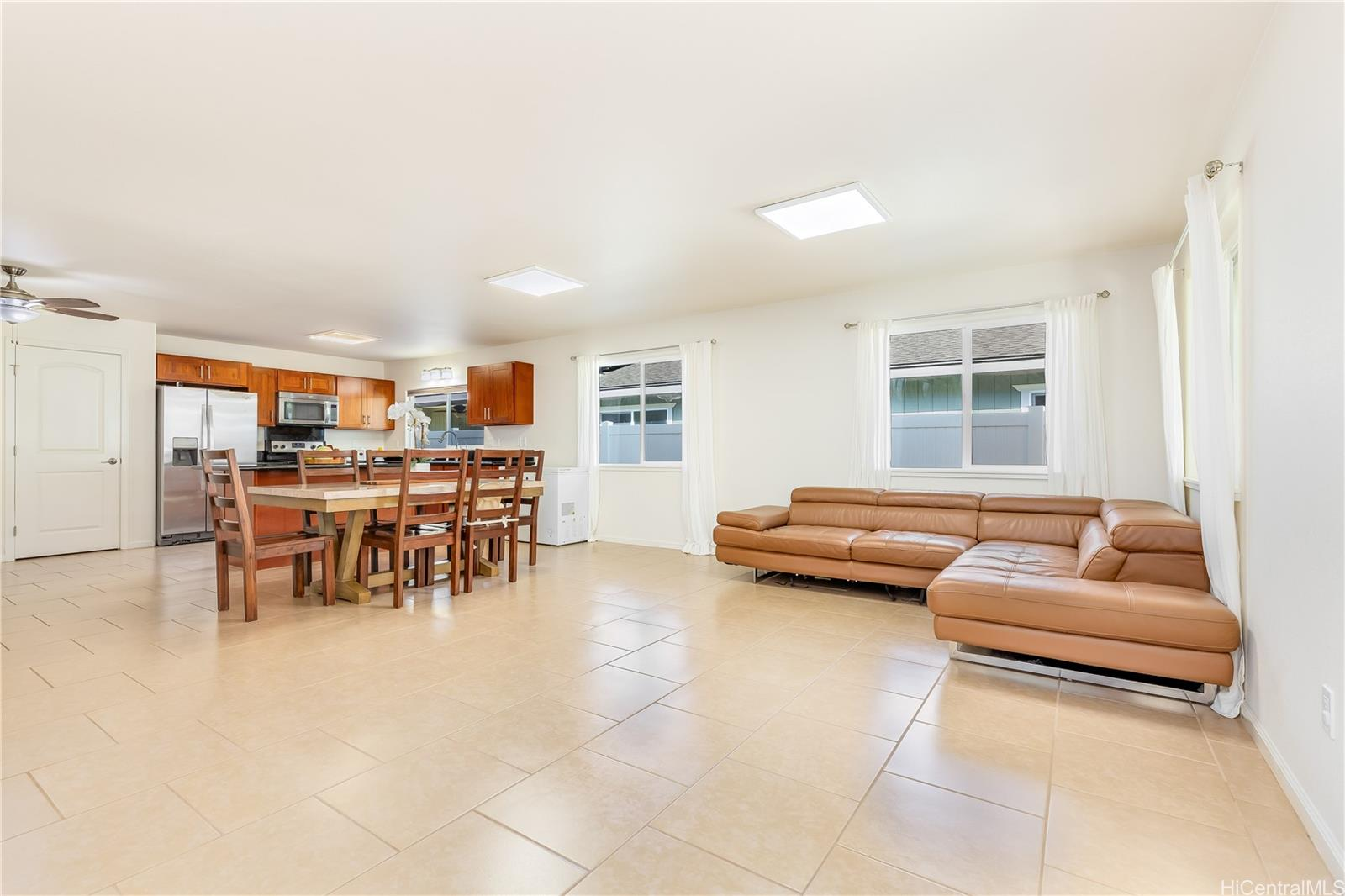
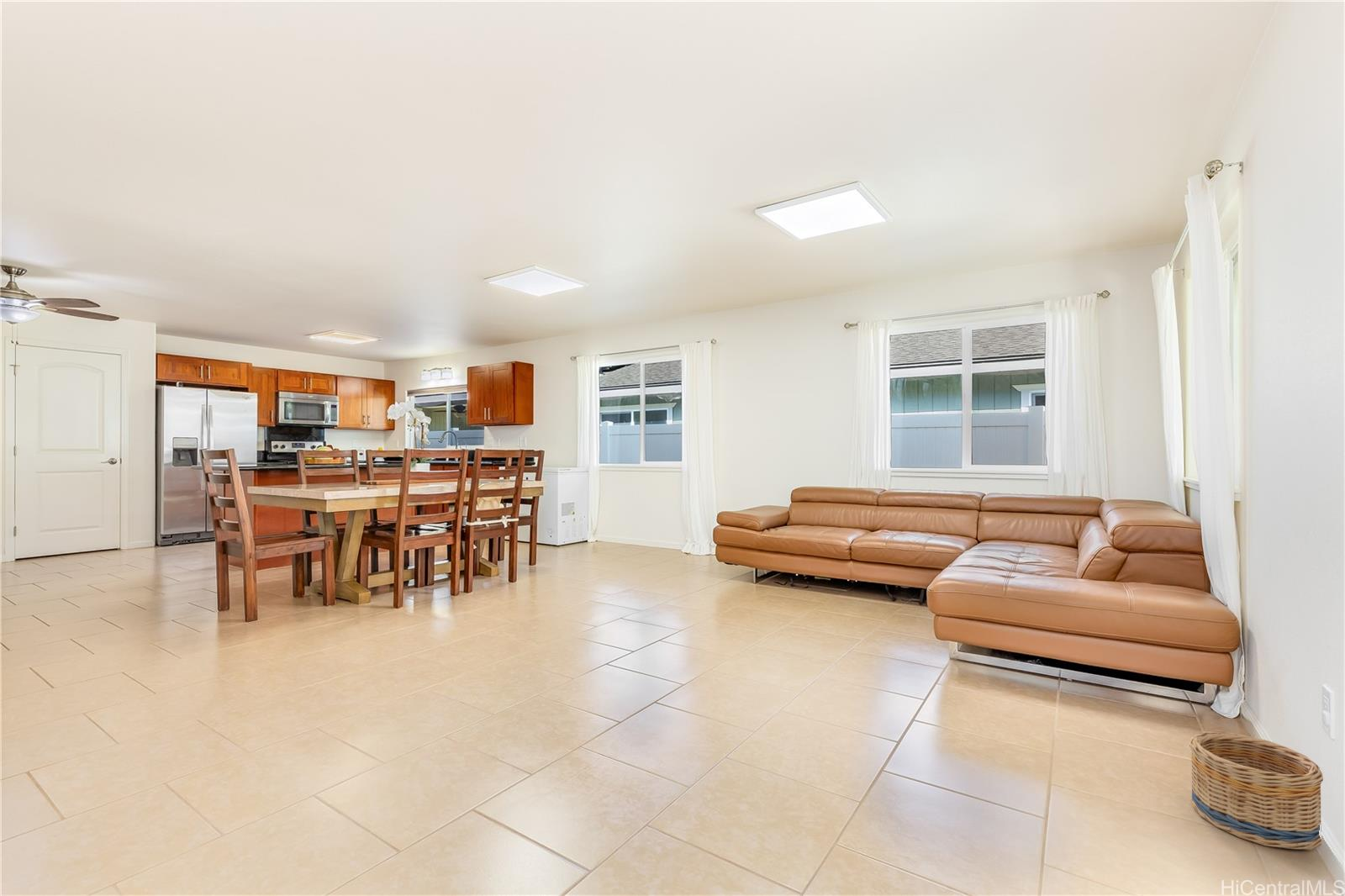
+ basket (1253, 787)
